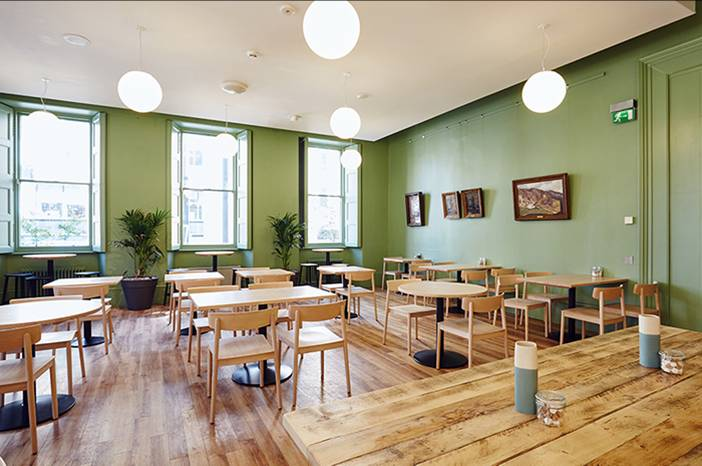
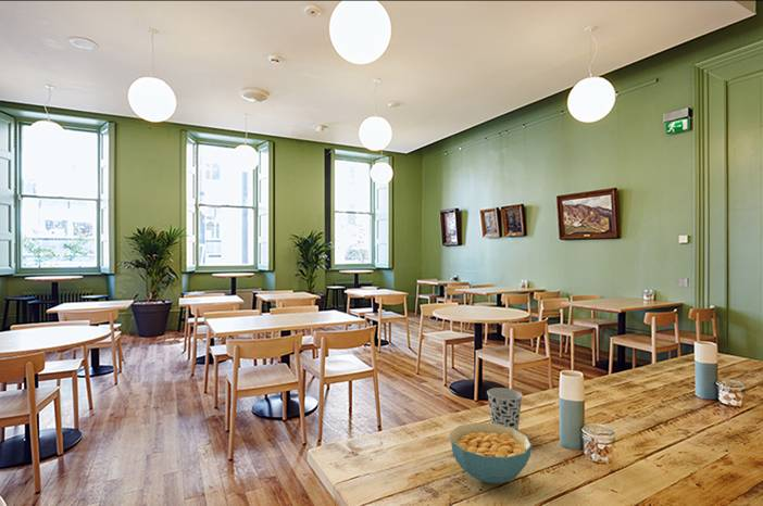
+ cup (504, 412)
+ cereal bowl (489, 457)
